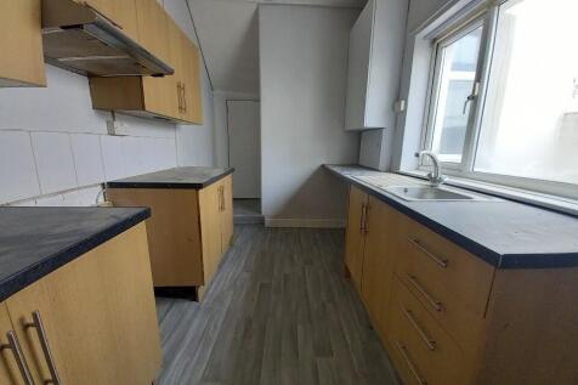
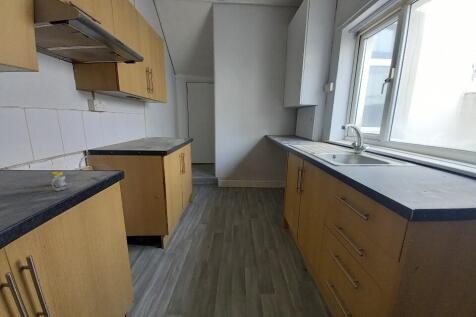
+ mug (58, 180)
